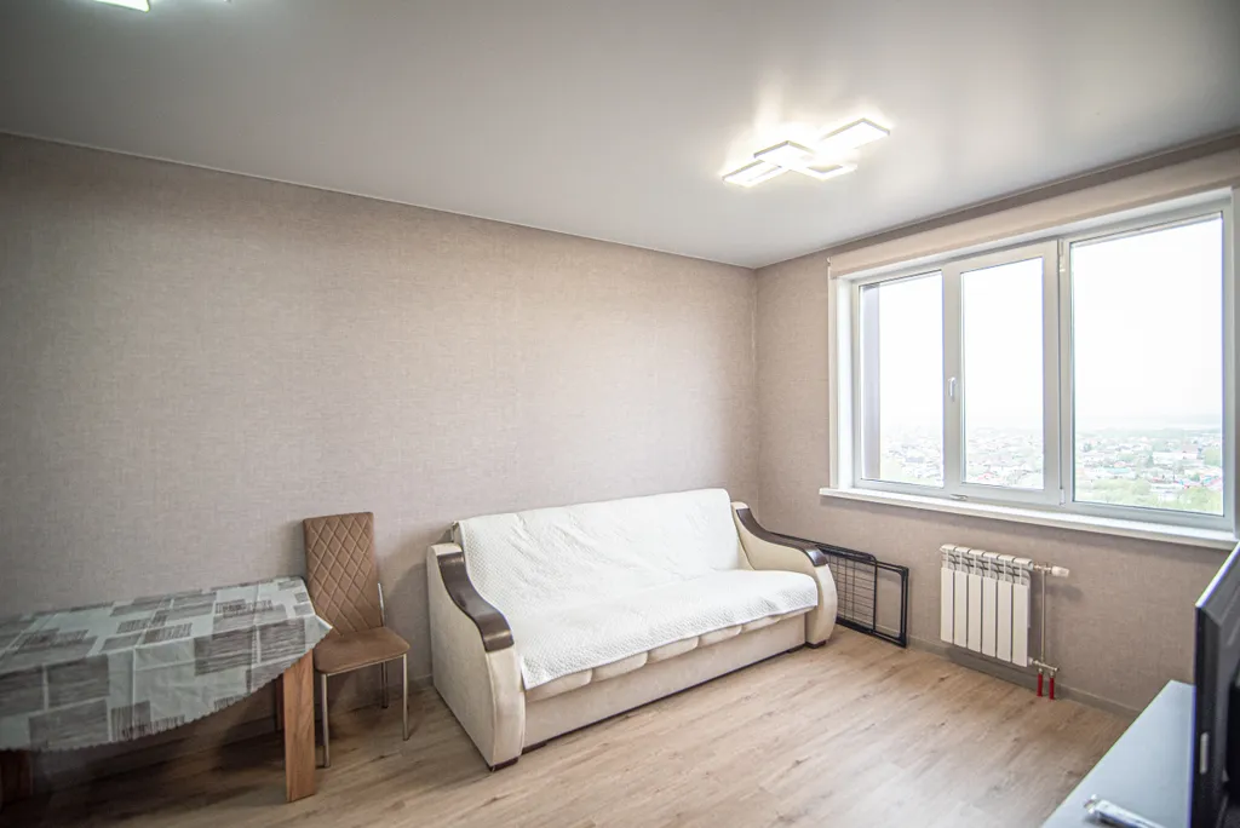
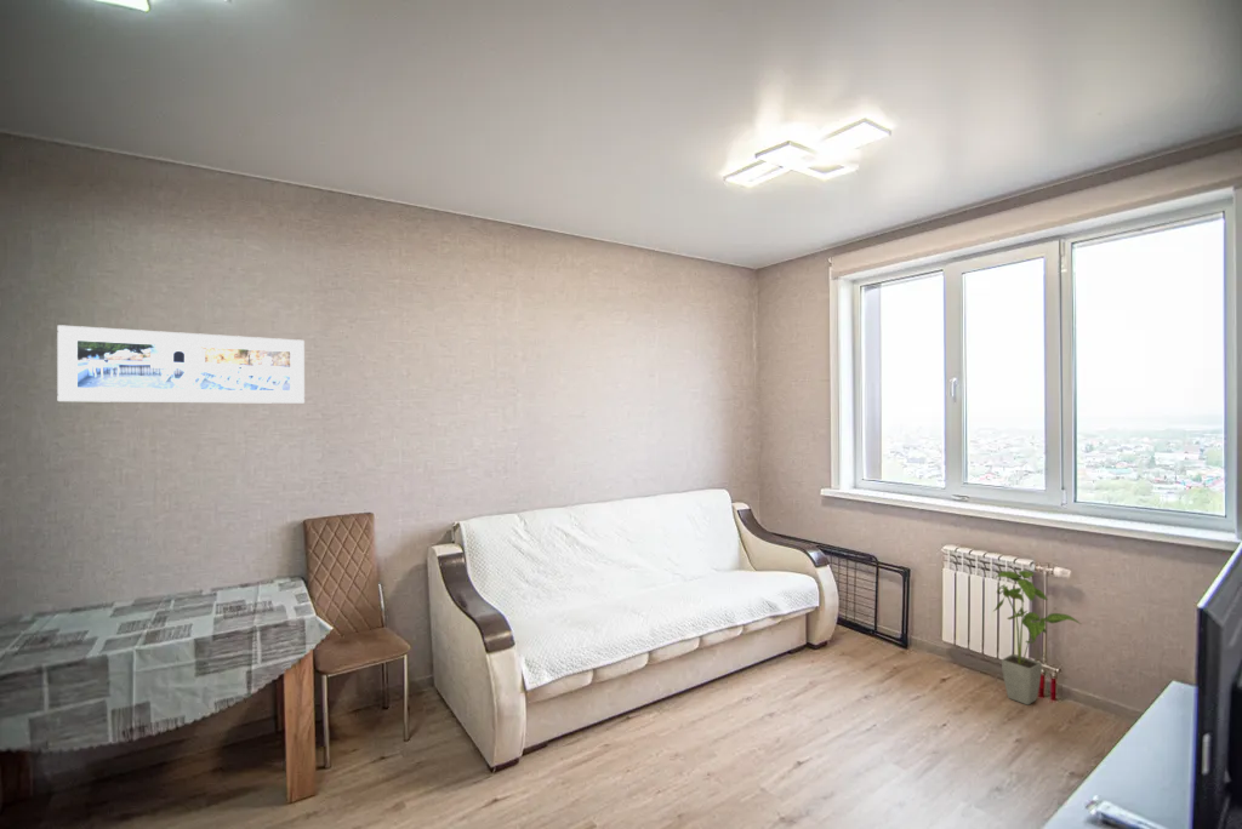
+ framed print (193, 367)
+ house plant (1030, 638)
